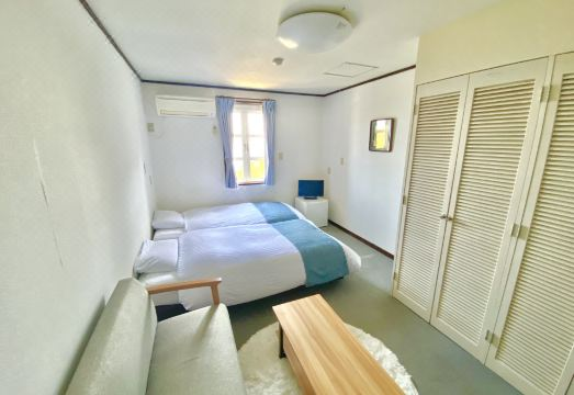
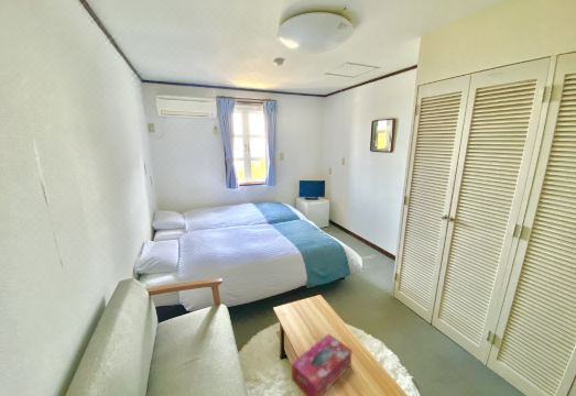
+ tissue box (322, 364)
